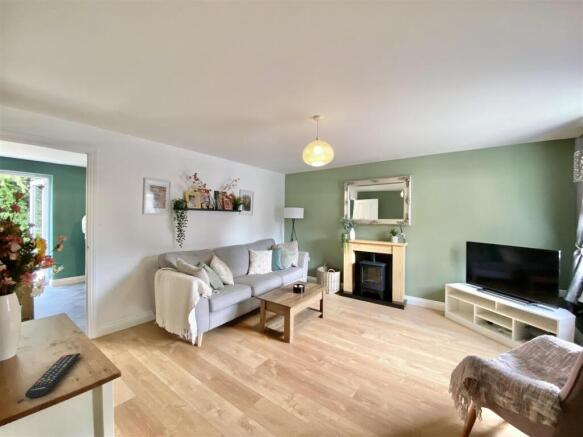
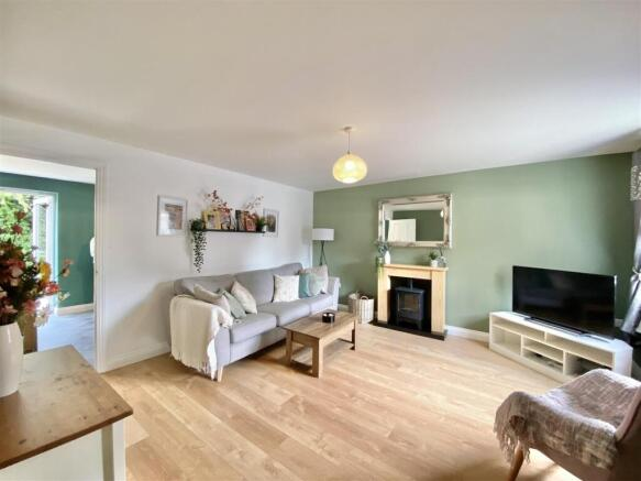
- remote control (56, 372)
